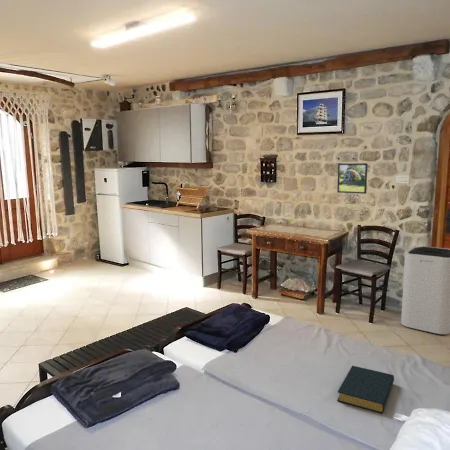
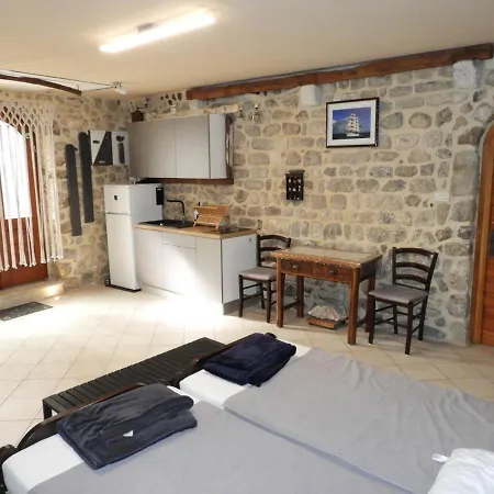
- hardback book (366, 387)
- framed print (352, 178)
- trash can (430, 287)
